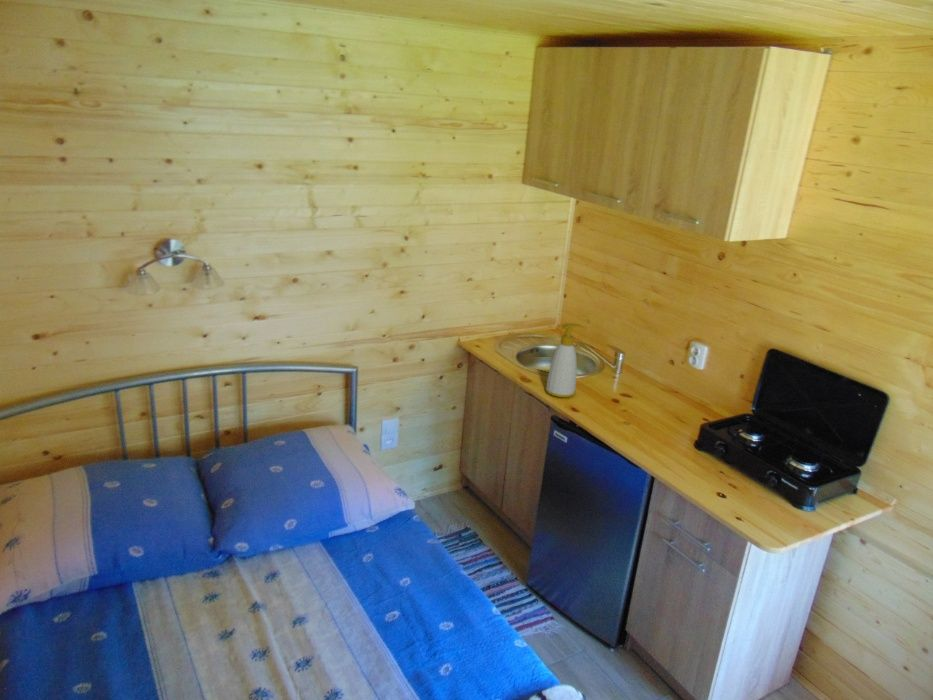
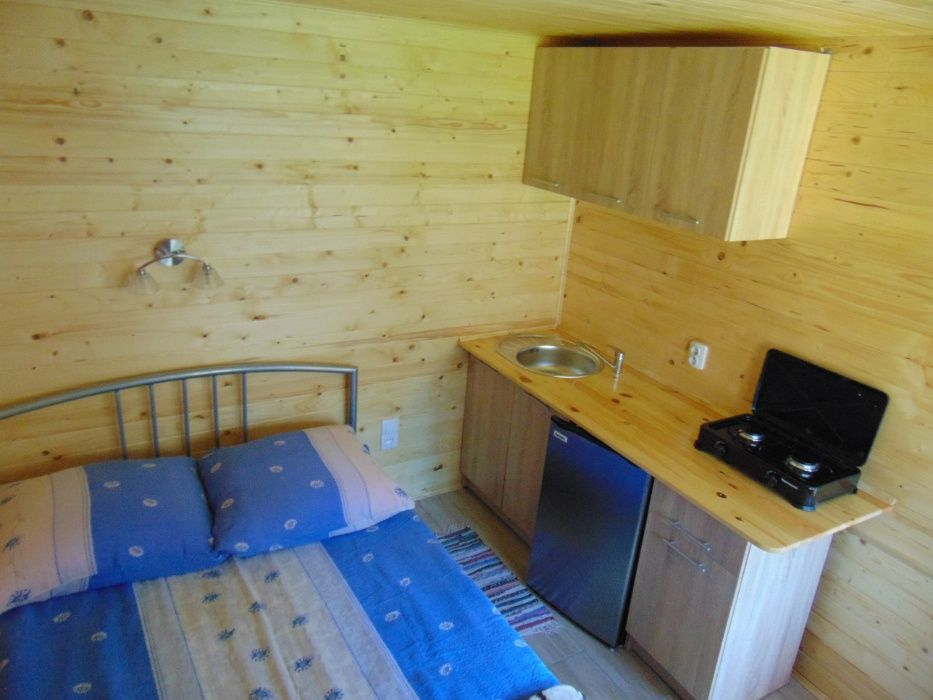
- soap bottle (565, 358)
